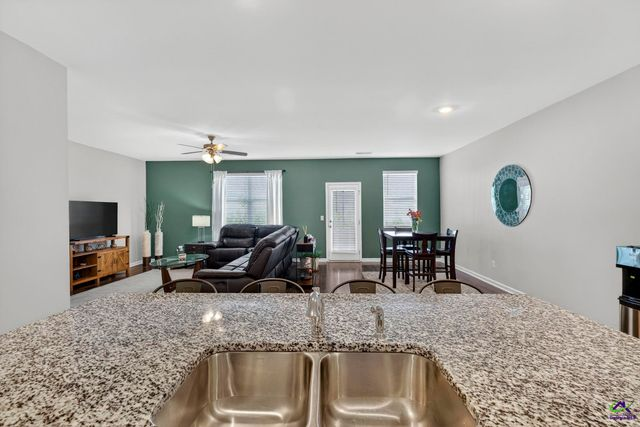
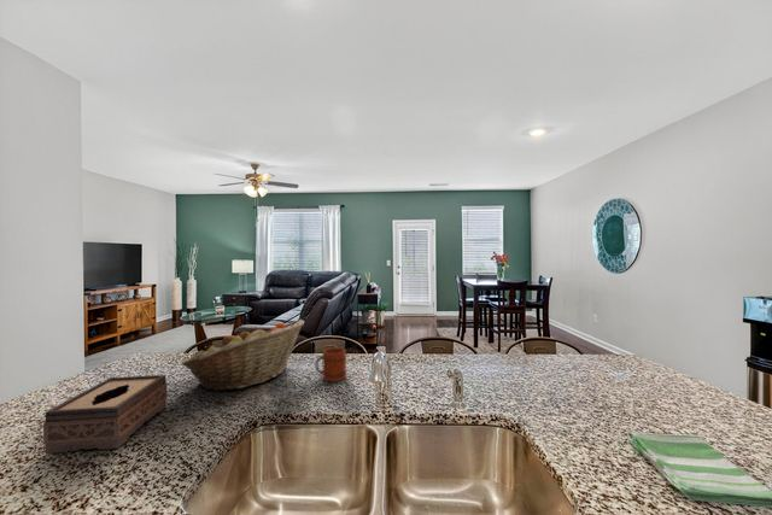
+ fruit basket (250, 349)
+ dish towel (694, 463)
+ tissue box (113, 409)
+ mug (331, 364)
